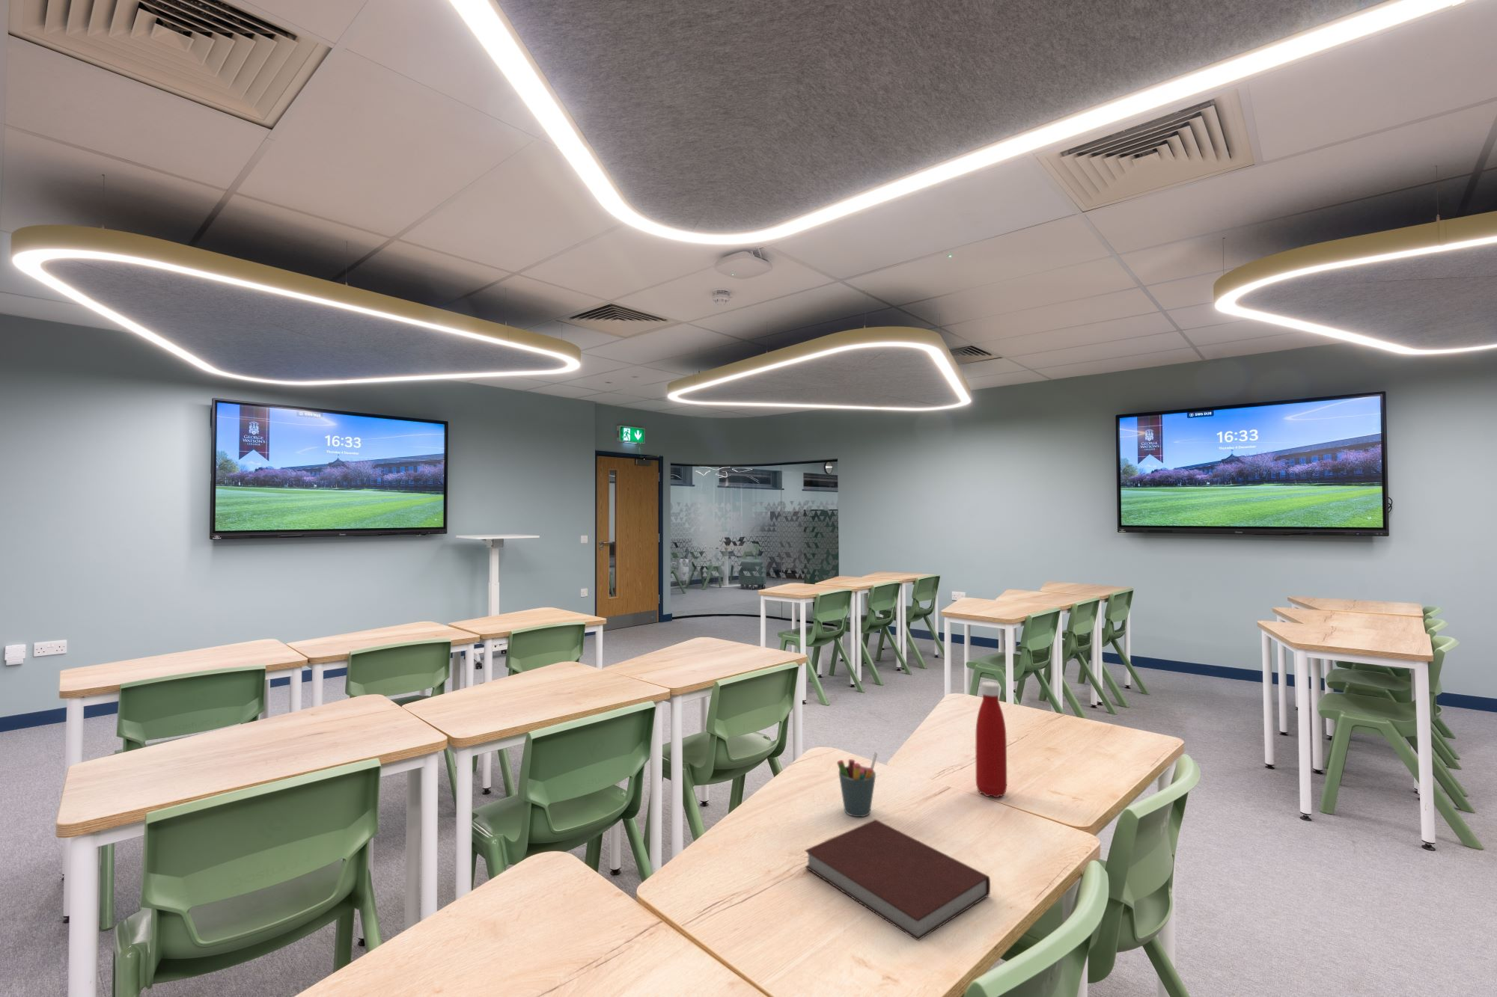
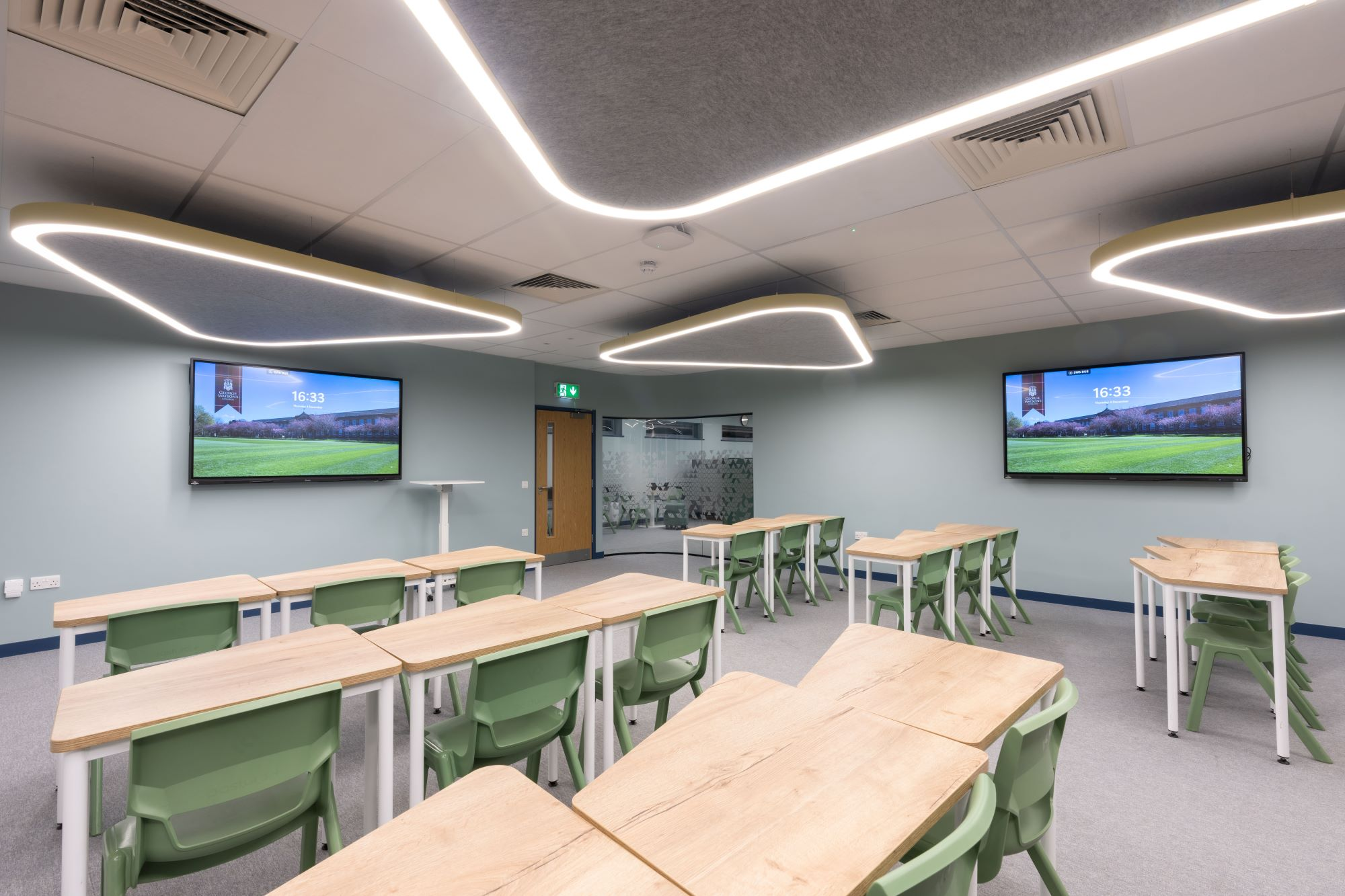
- pen holder (857, 781)
- notebook (894, 871)
- bottle (991, 738)
